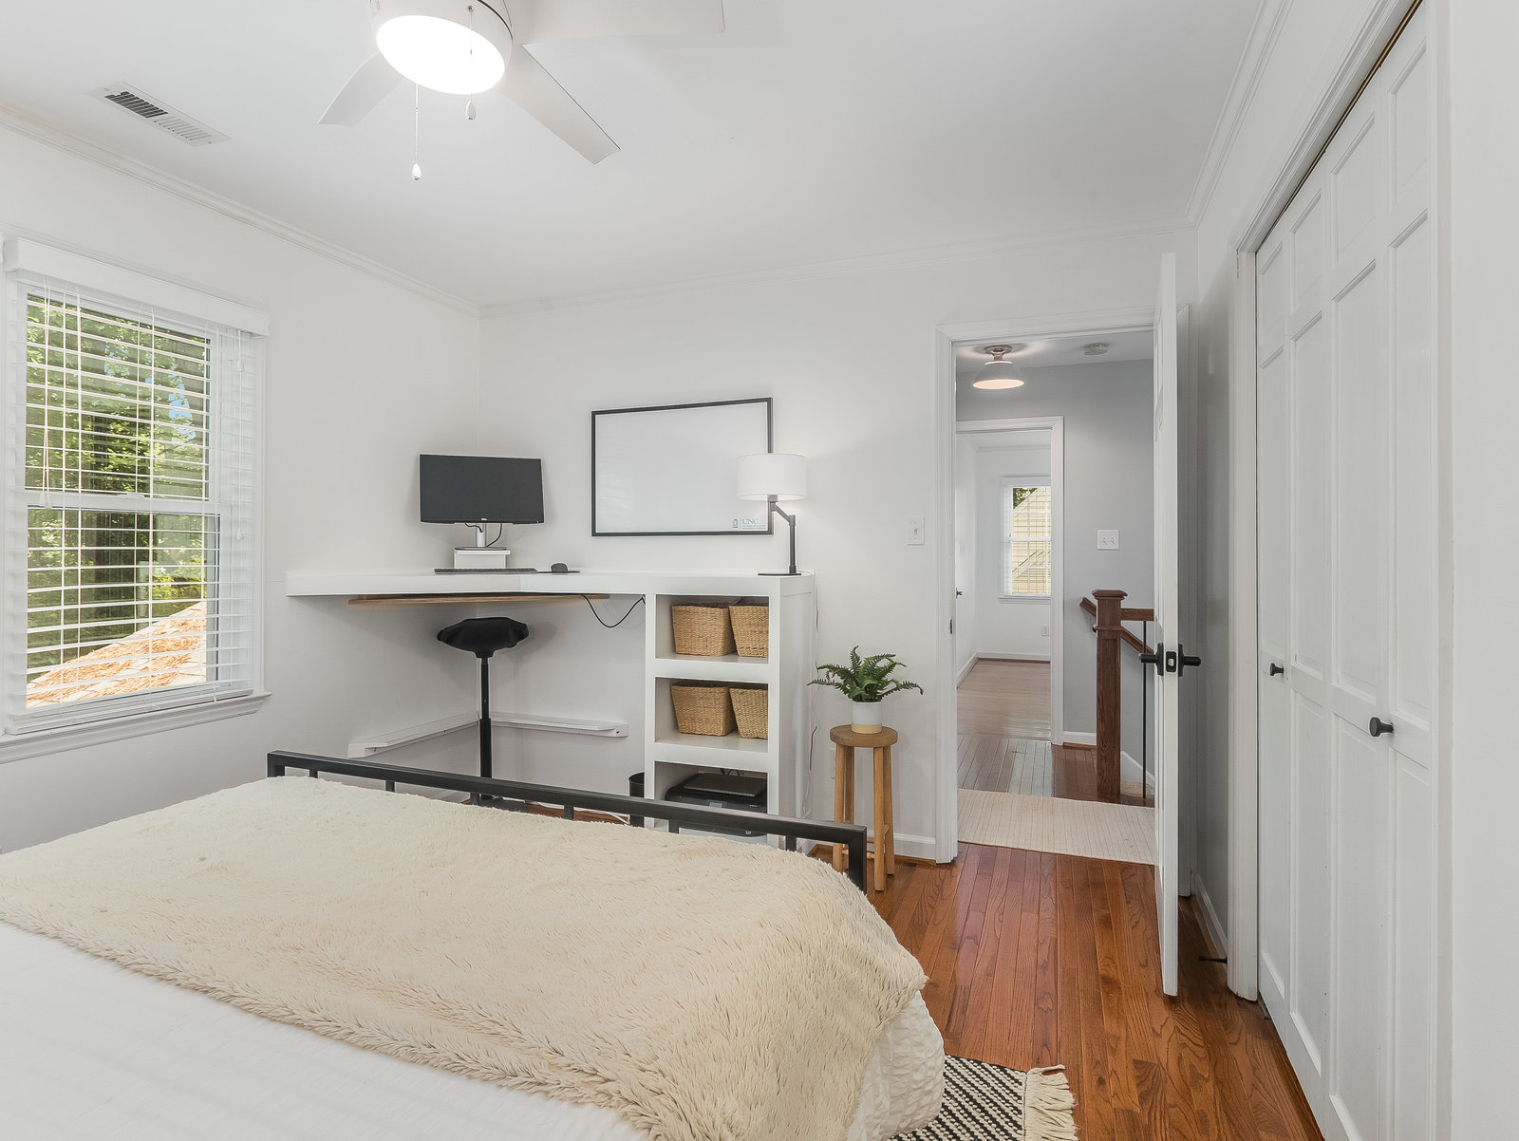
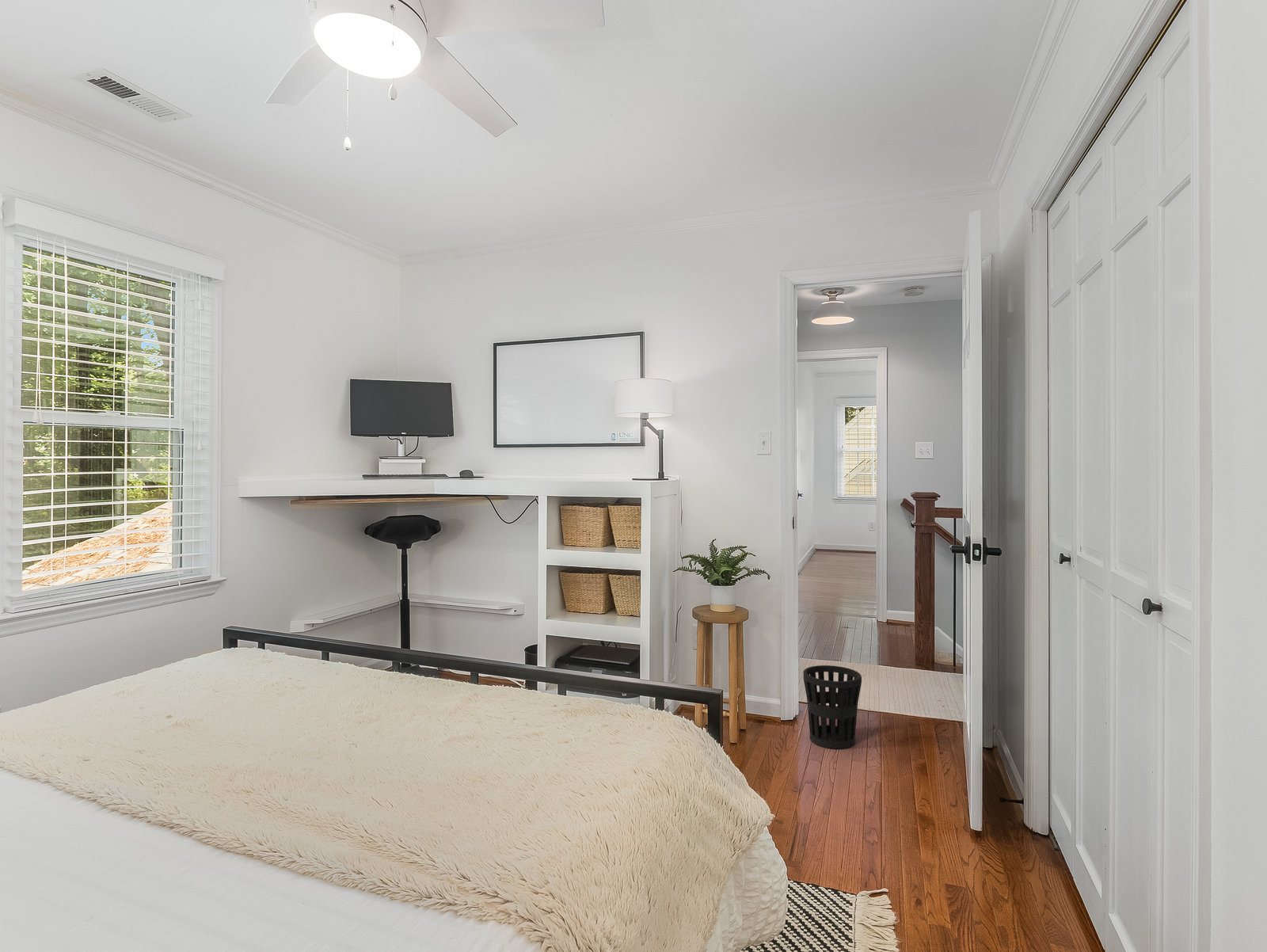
+ wastebasket (831, 706)
